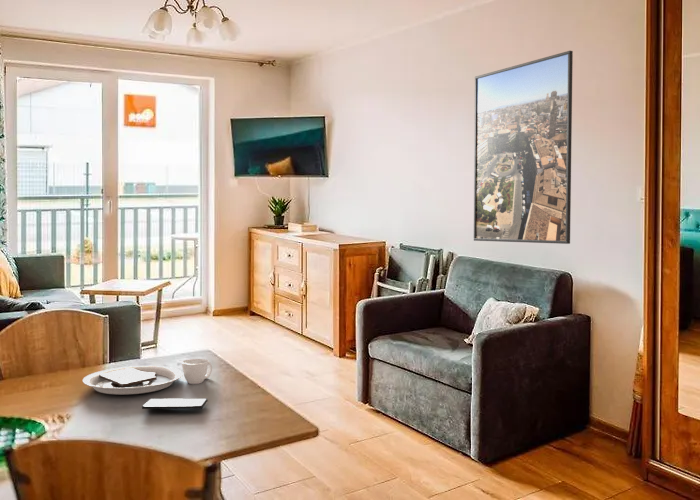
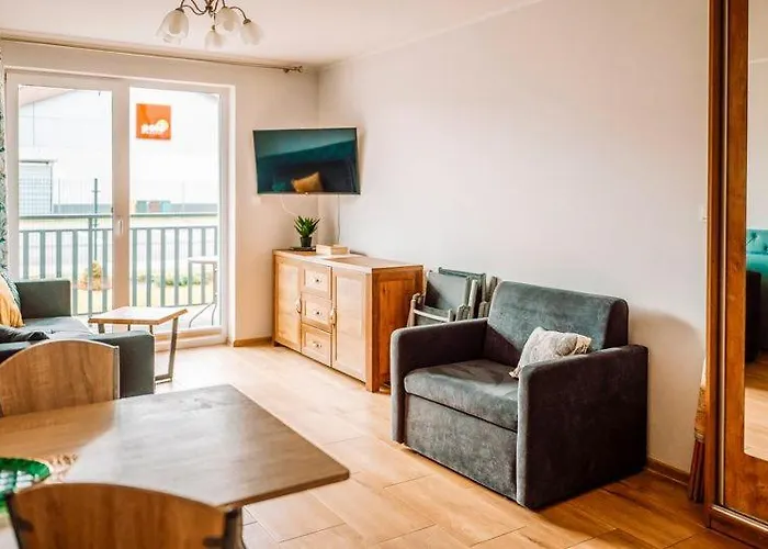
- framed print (518, 153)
- placemat (153, 379)
